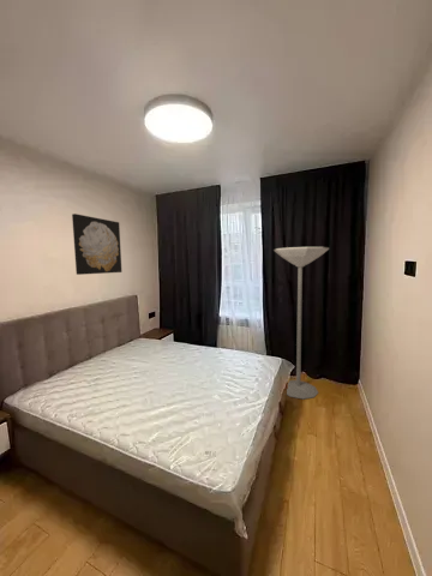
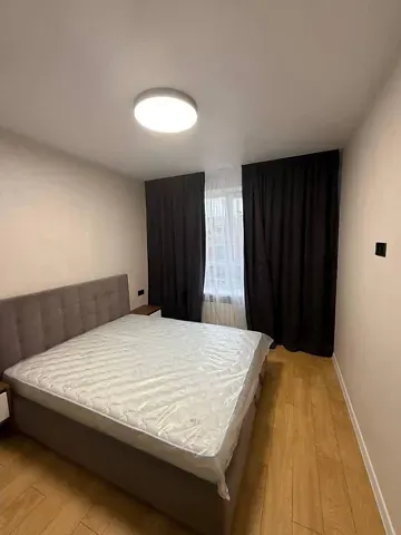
- wall art (98, 246)
- floor lamp (299, 320)
